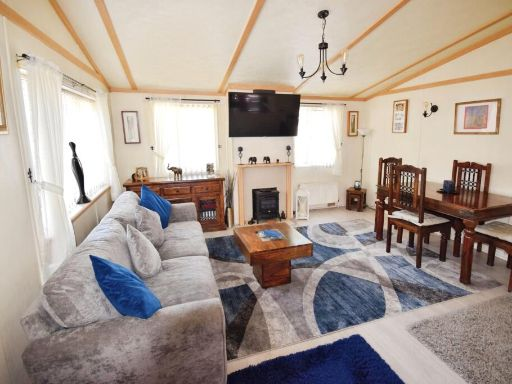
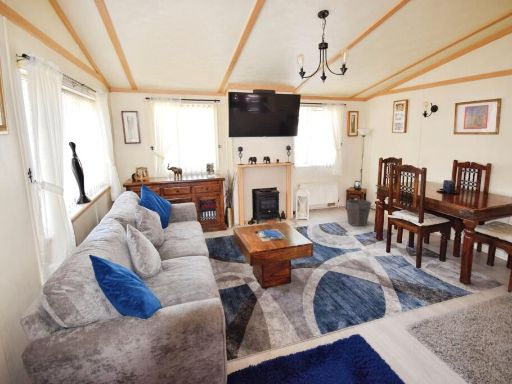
+ waste bin (357, 212)
